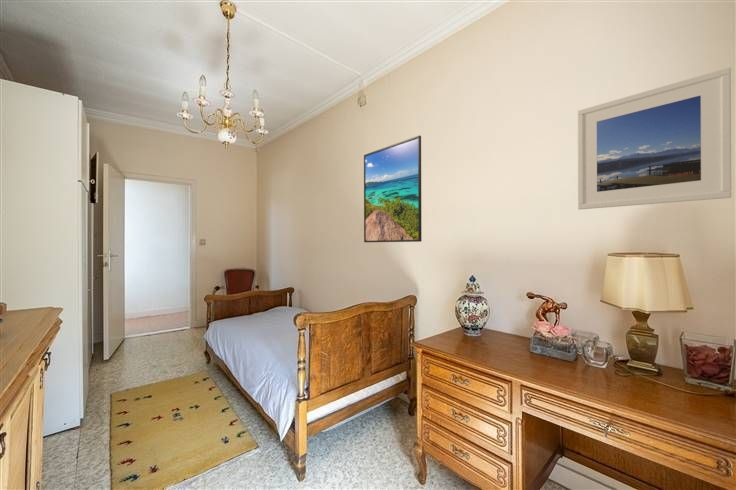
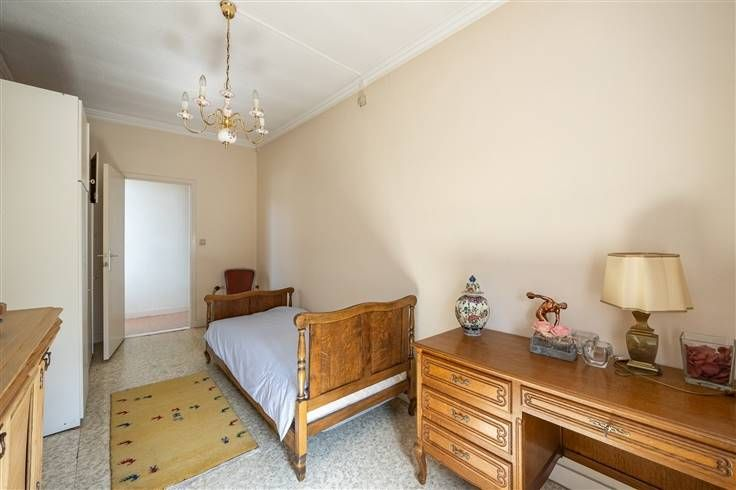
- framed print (644, 148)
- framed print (389, 194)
